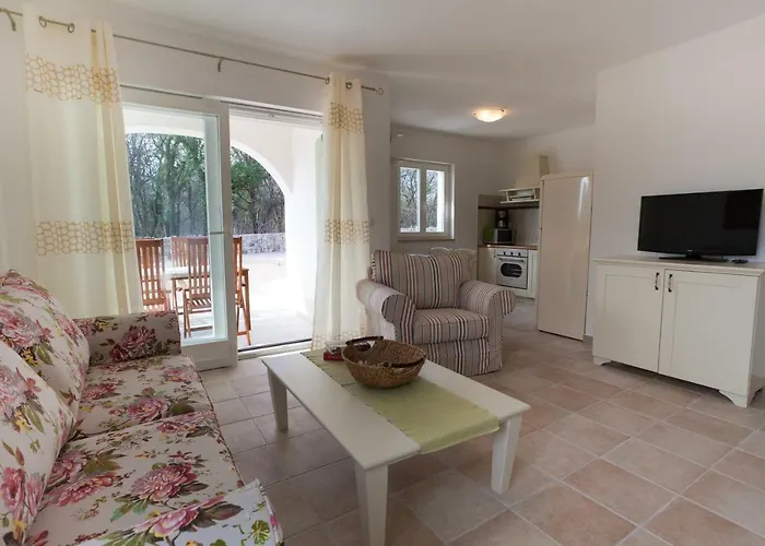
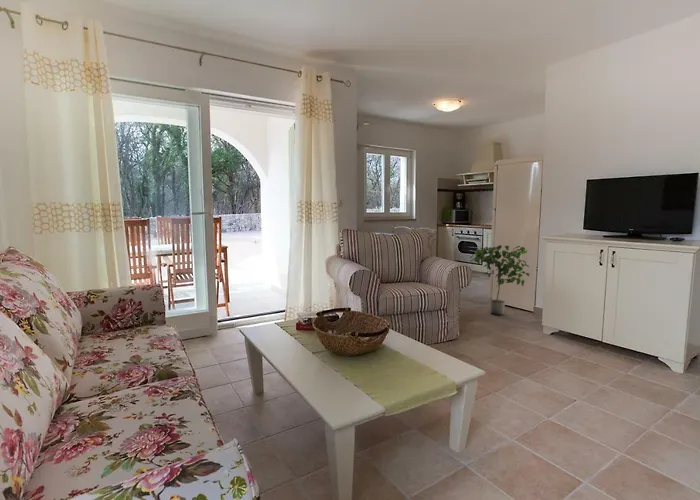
+ potted plant (497, 280)
